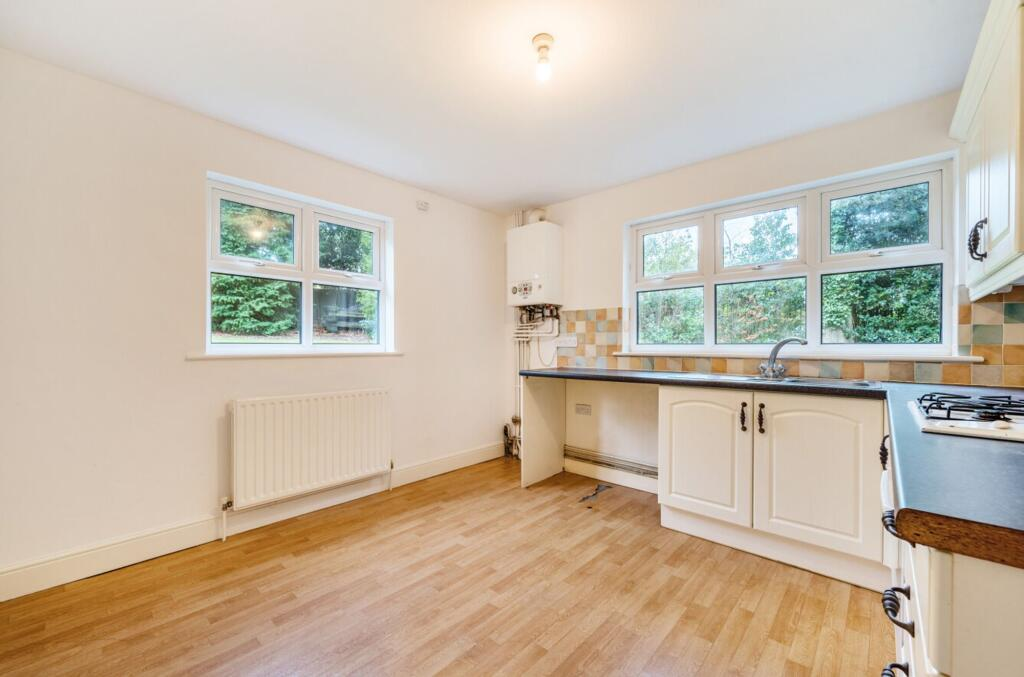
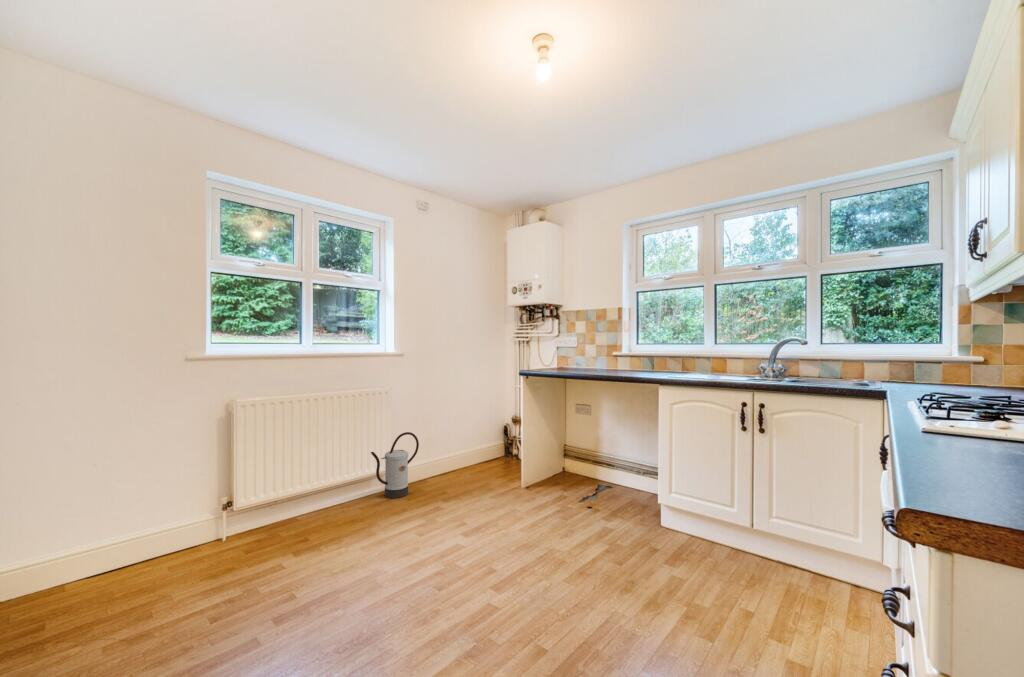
+ watering can (395, 464)
